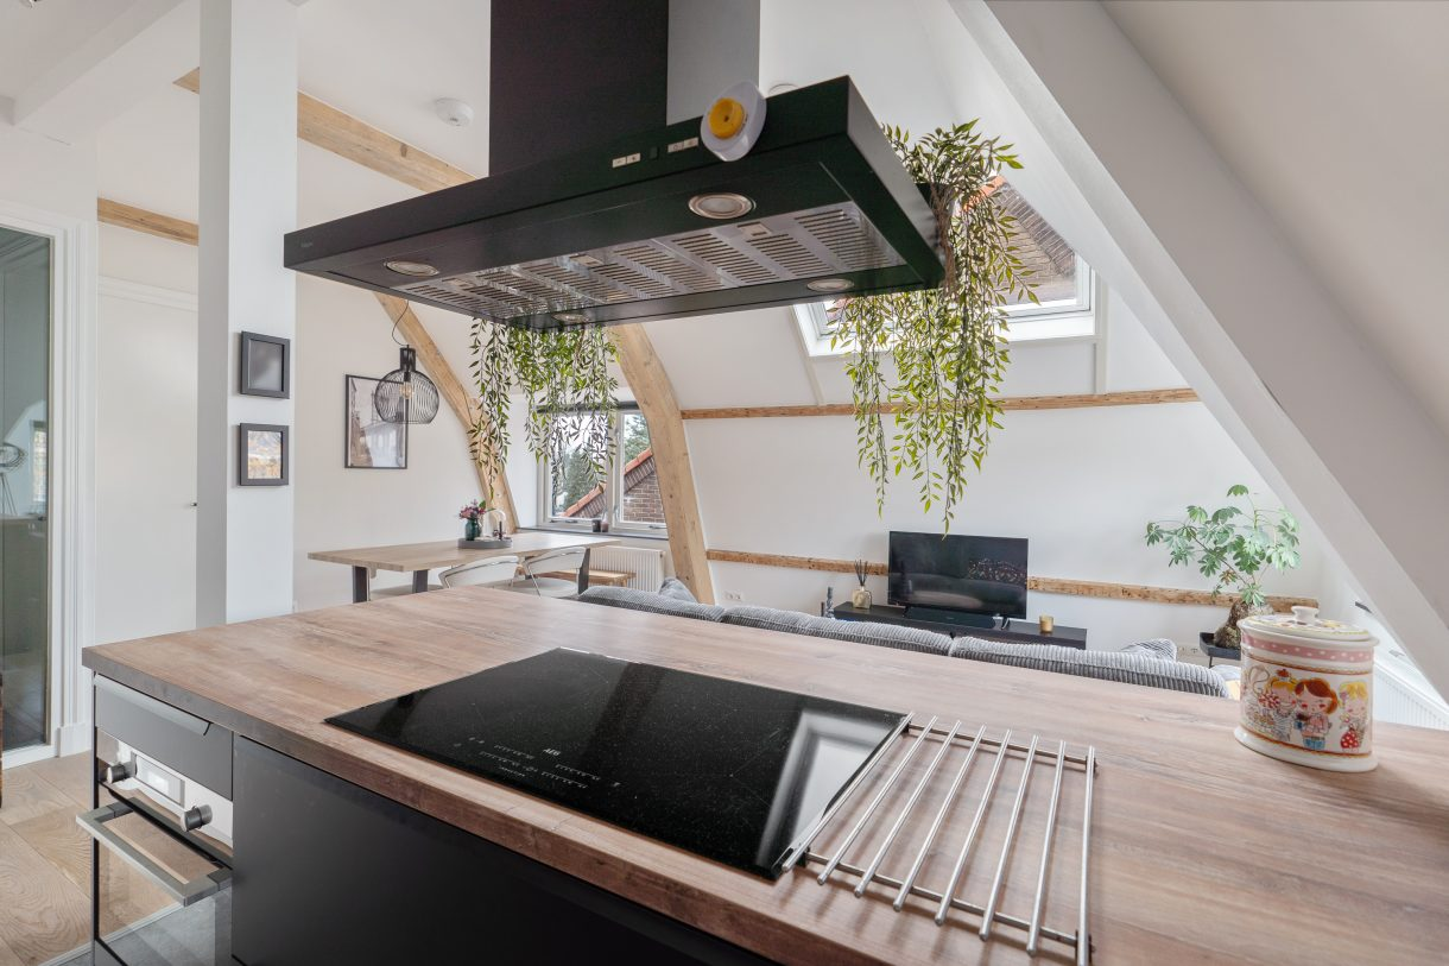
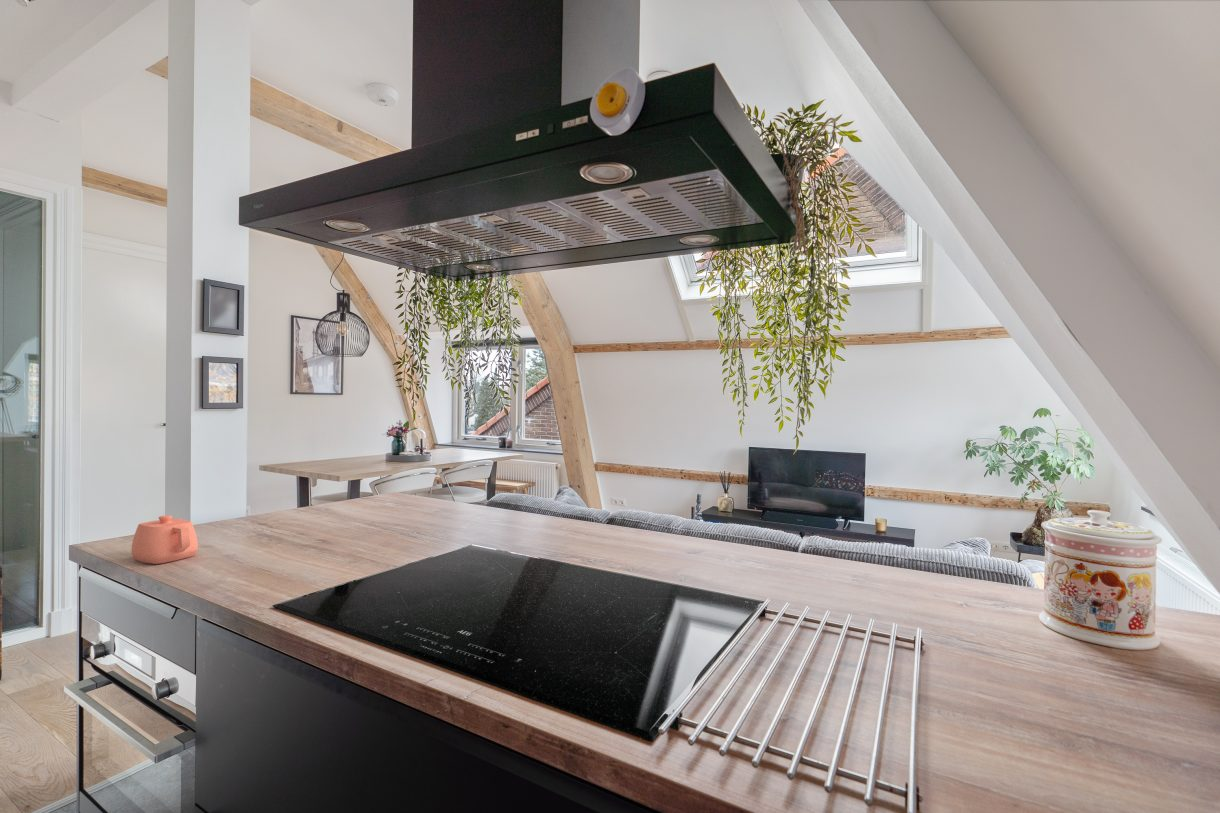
+ teapot (163, 536)
